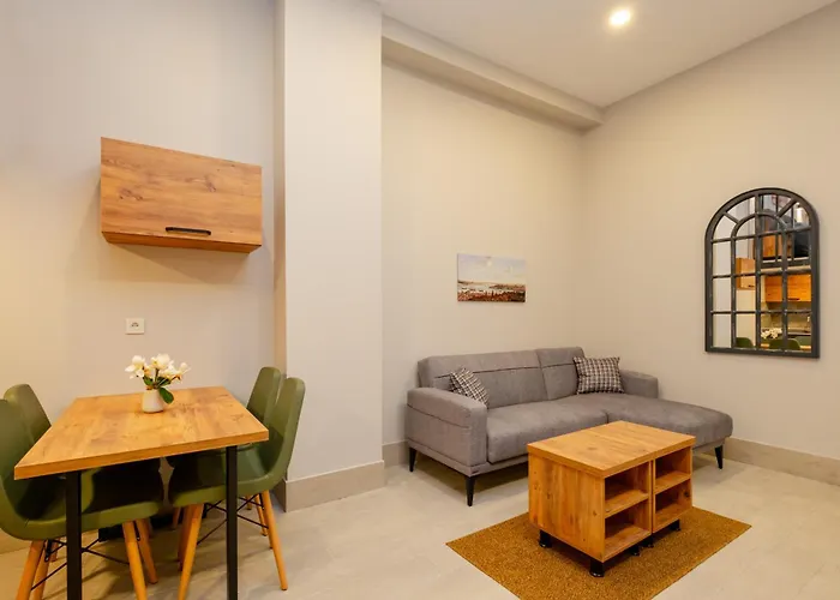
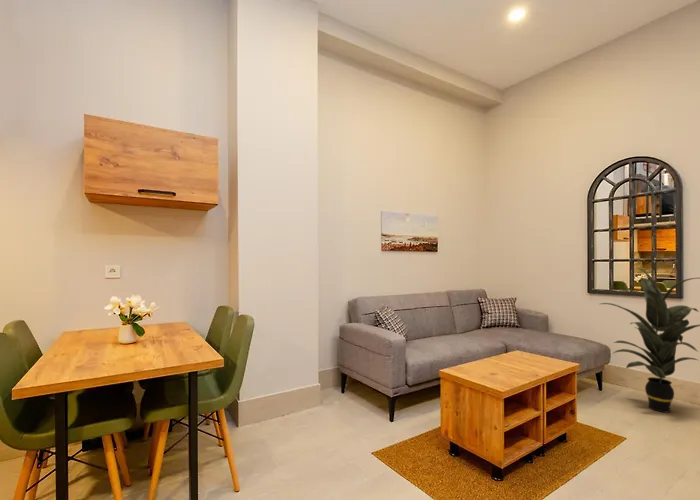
+ indoor plant (654, 337)
